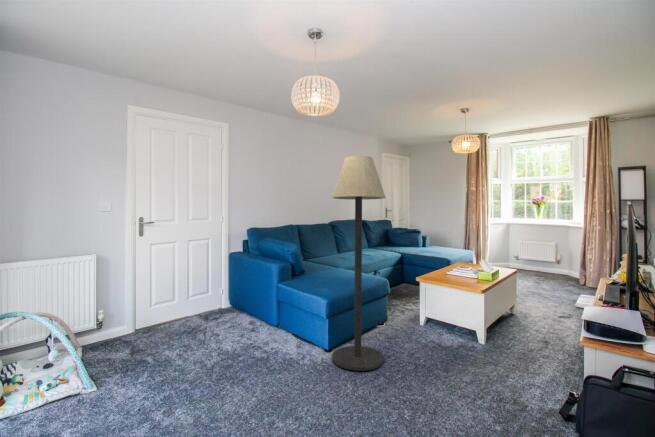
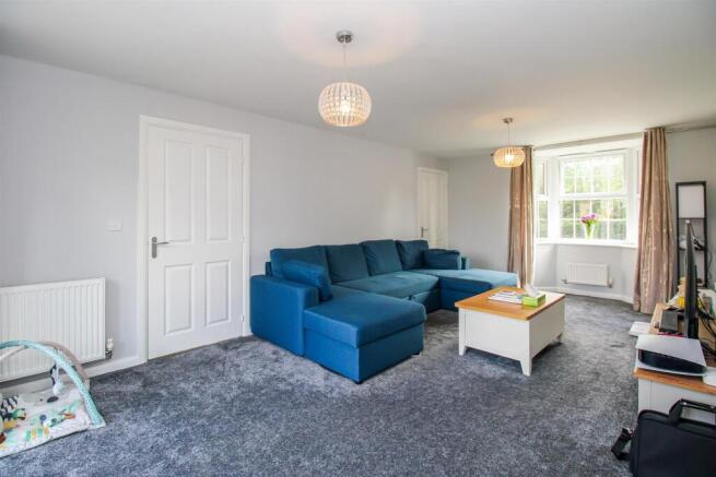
- floor lamp (358, 258)
